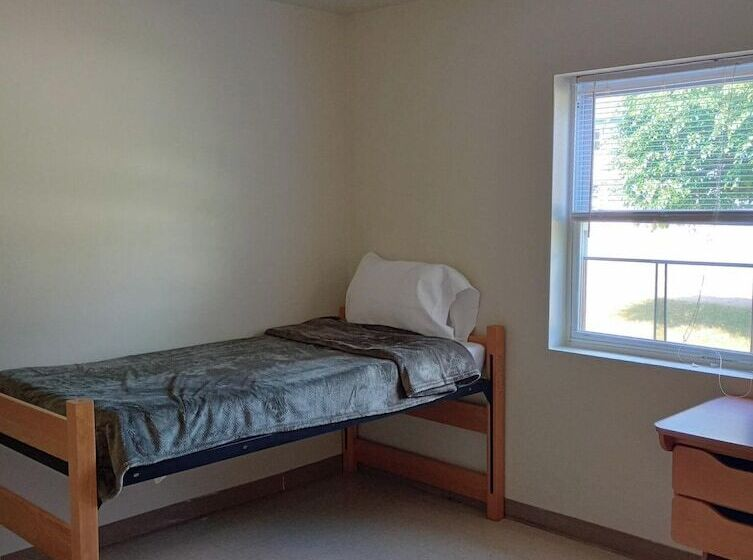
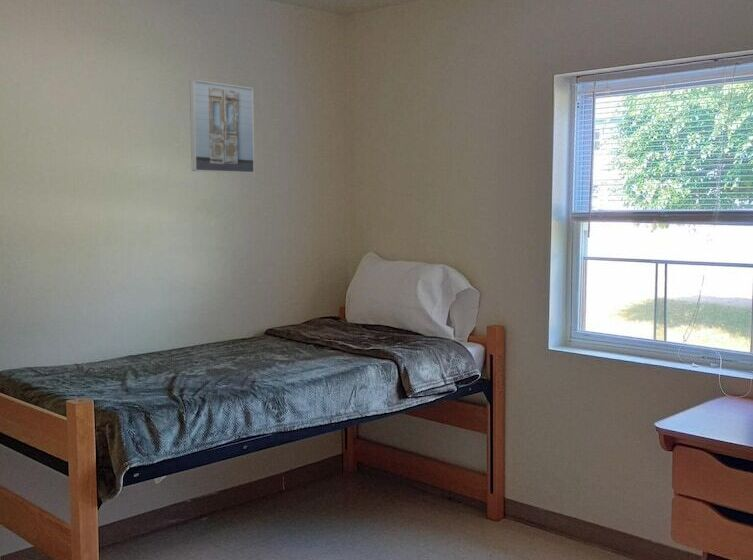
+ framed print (223, 128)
